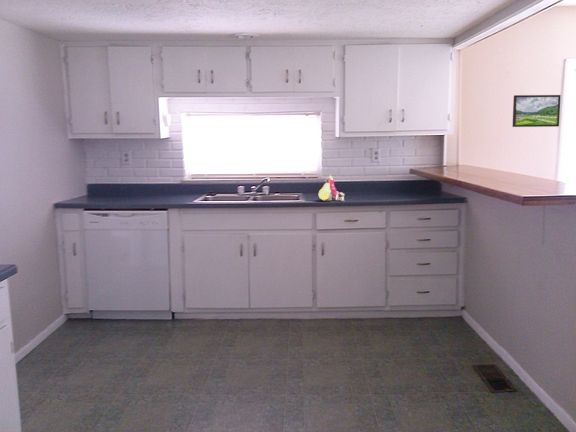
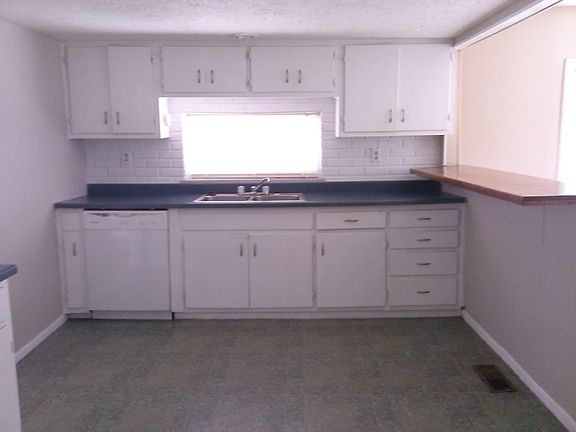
- fruit (331, 187)
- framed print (536, 111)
